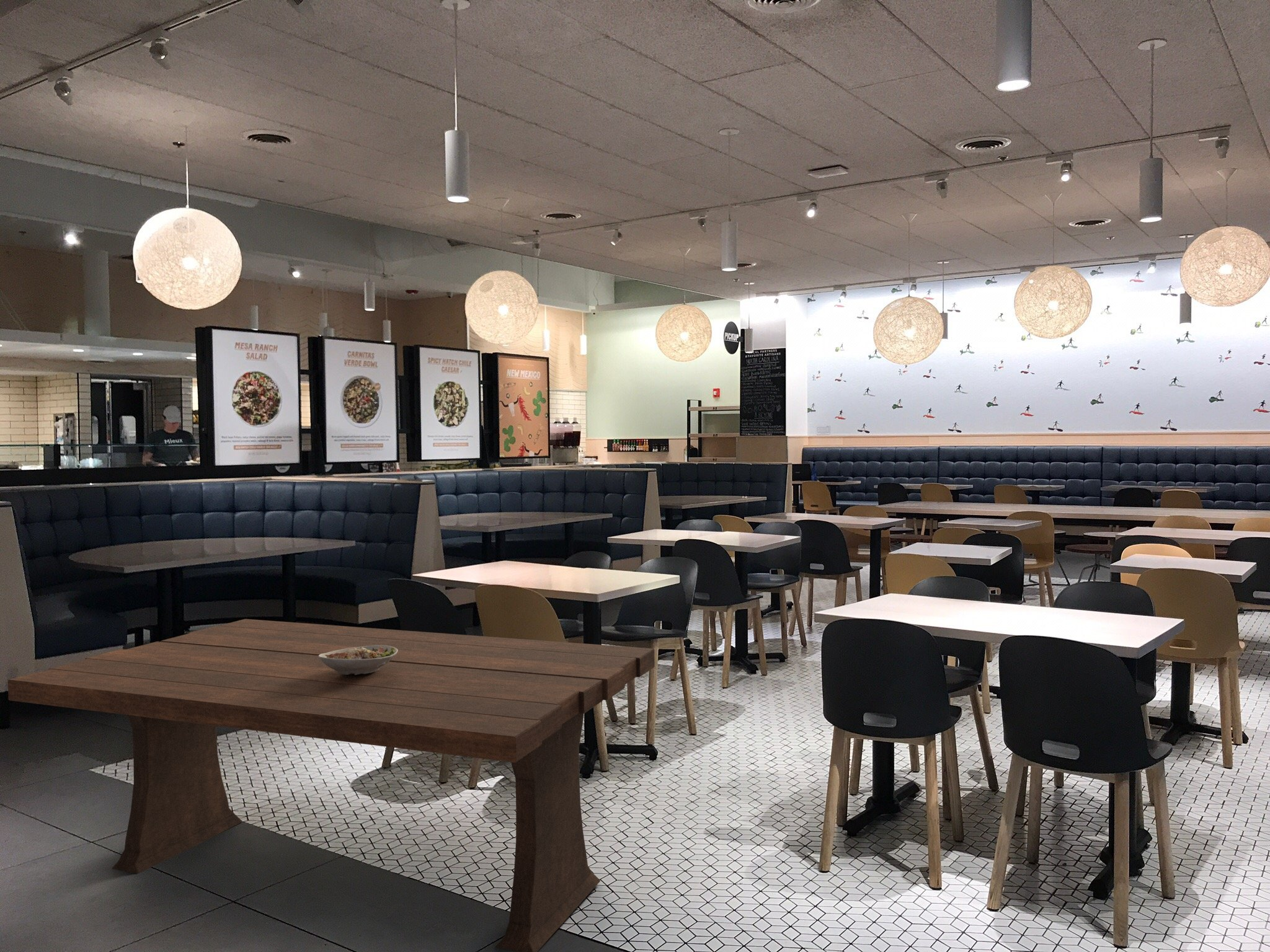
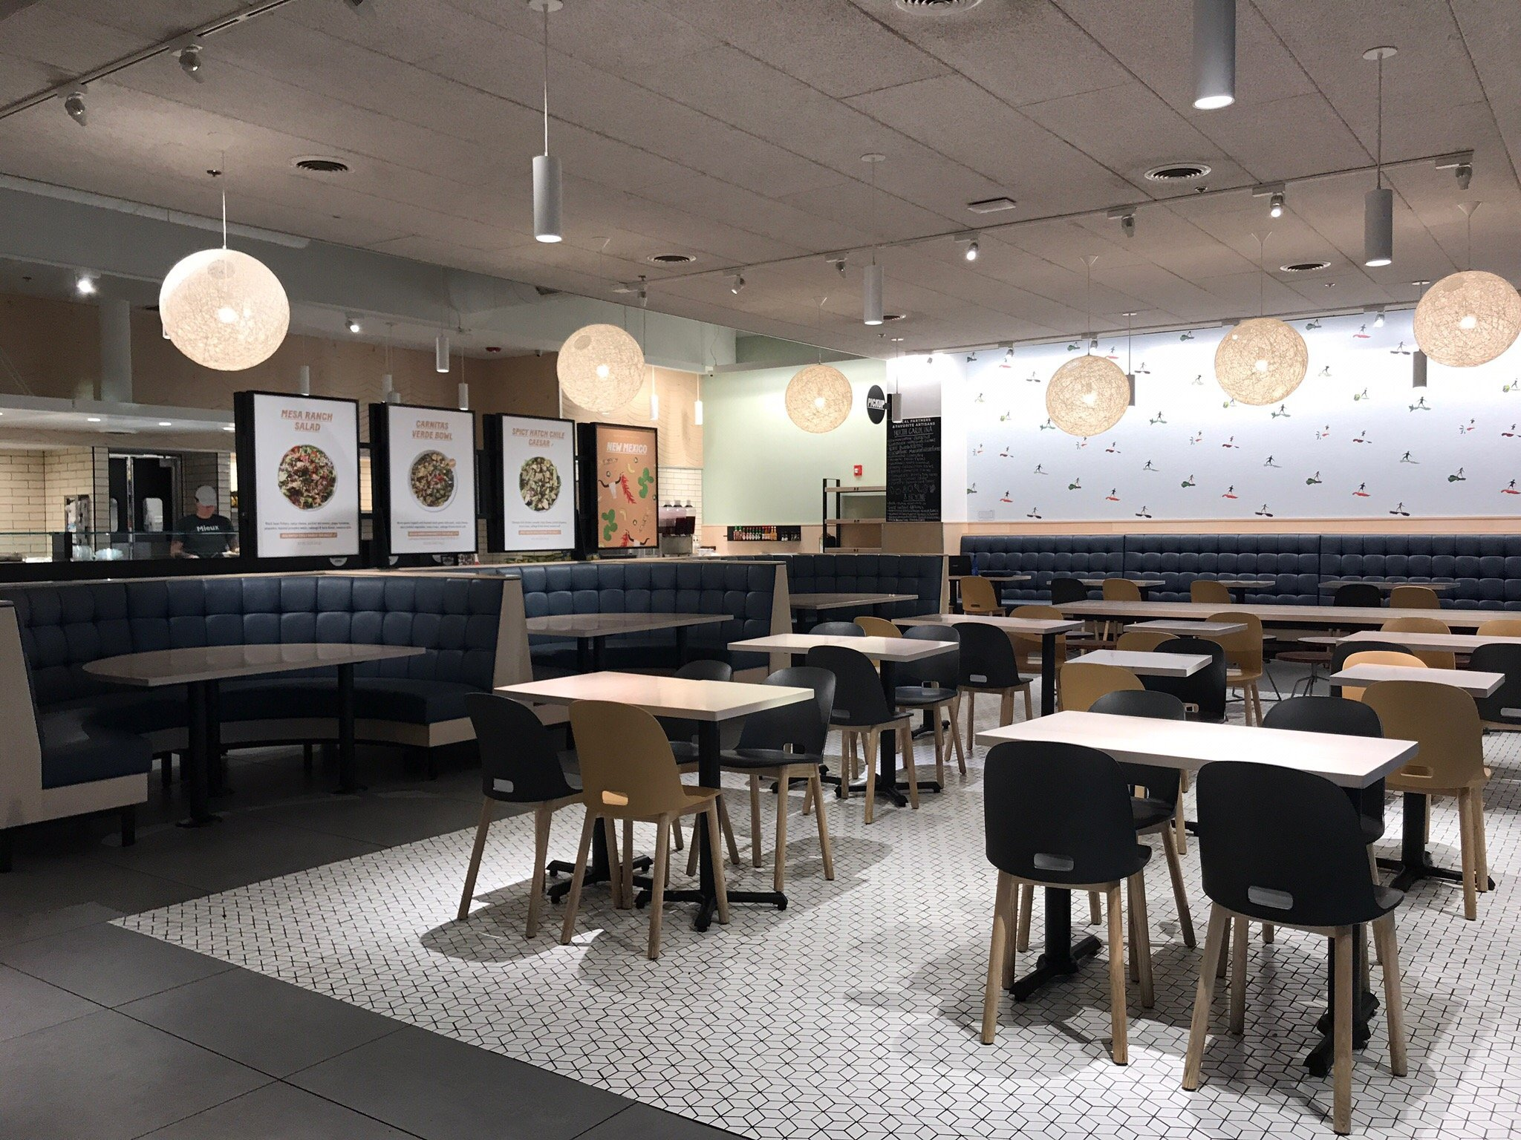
- salad (358, 661)
- dining table (349, 742)
